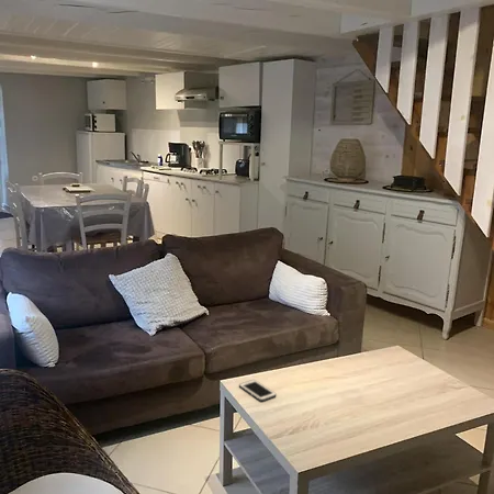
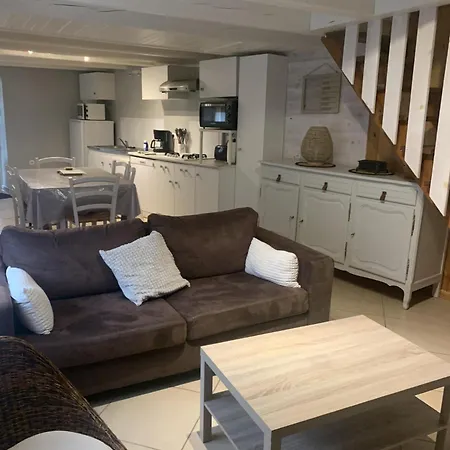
- cell phone (257, 390)
